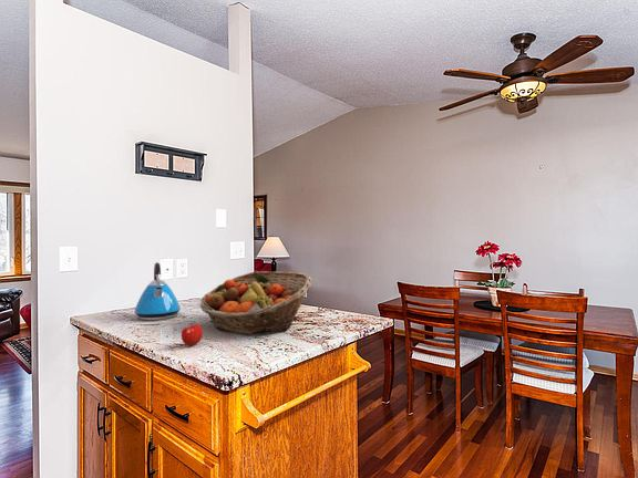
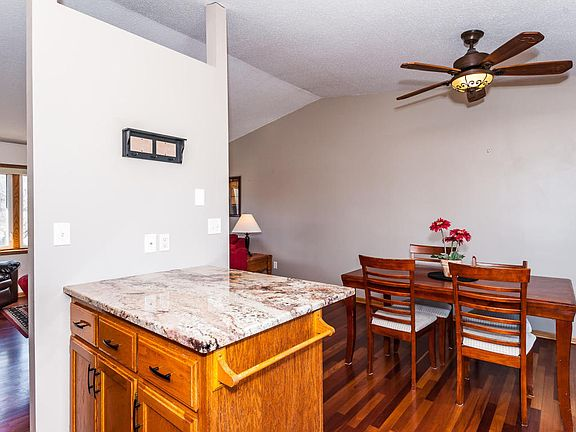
- apple (192, 333)
- fruit basket (256, 299)
- kettle (157, 289)
